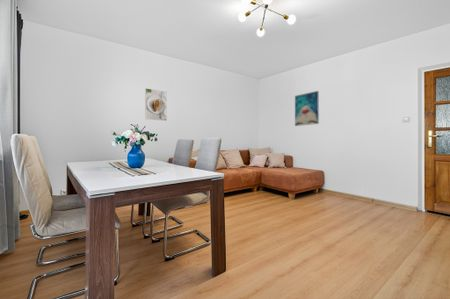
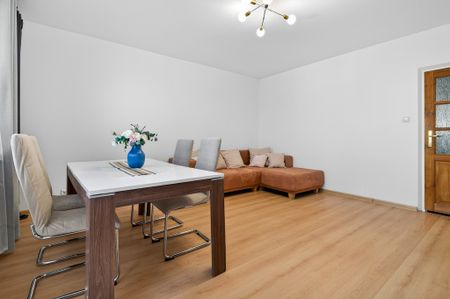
- wall art (306, 109)
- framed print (156, 105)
